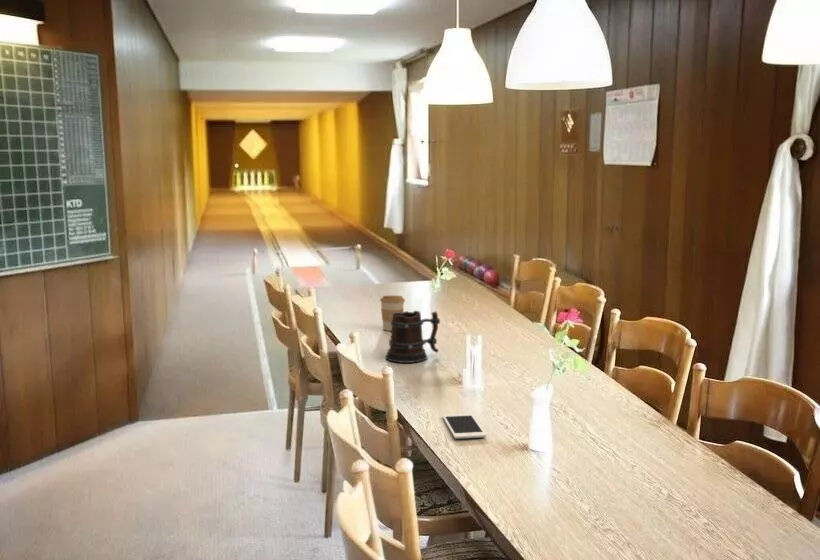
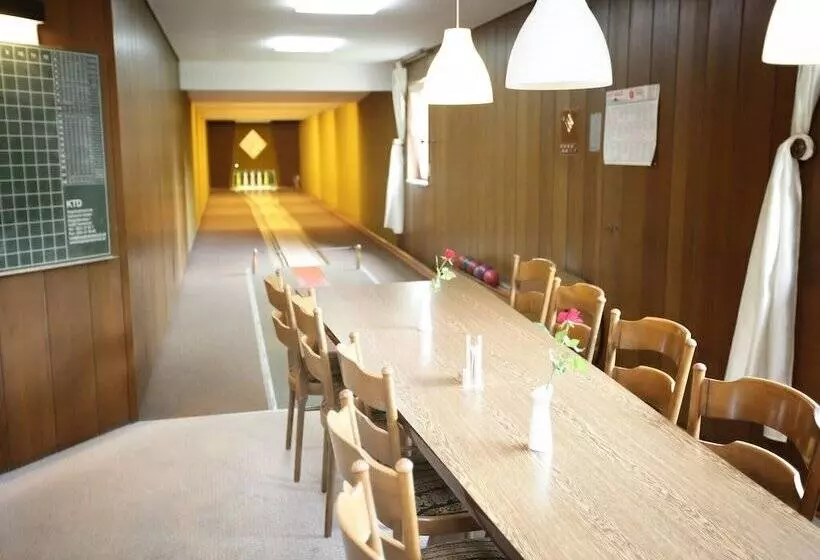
- coffee cup (392, 311)
- cell phone (463, 425)
- beer mug (412, 334)
